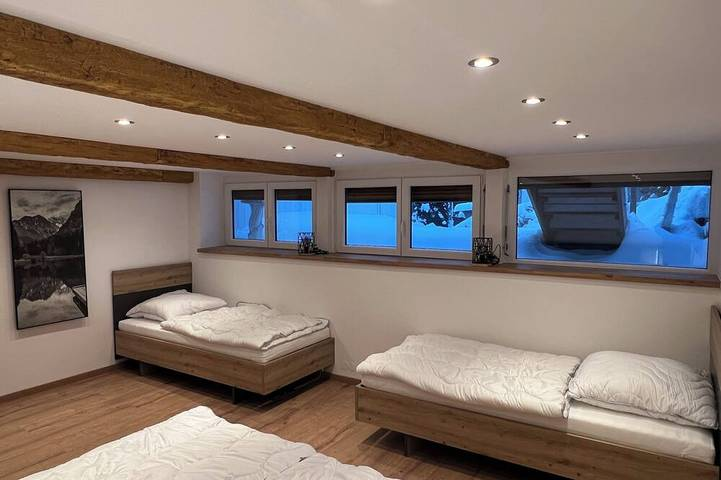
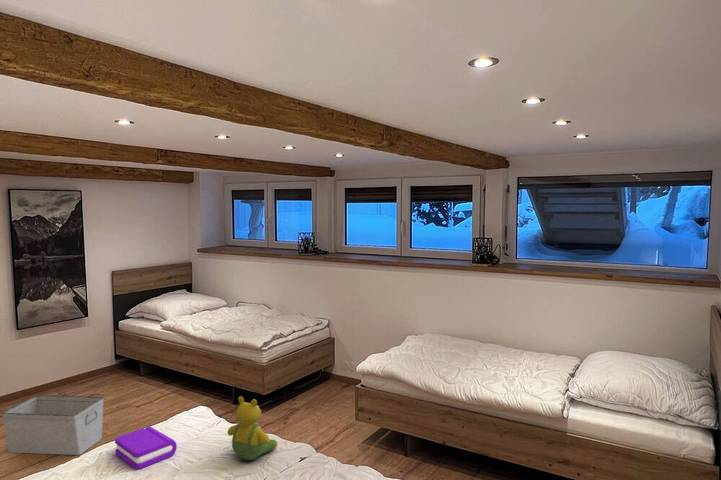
+ teddy bear (254, 424)
+ storage bin (55, 424)
+ book (145, 445)
